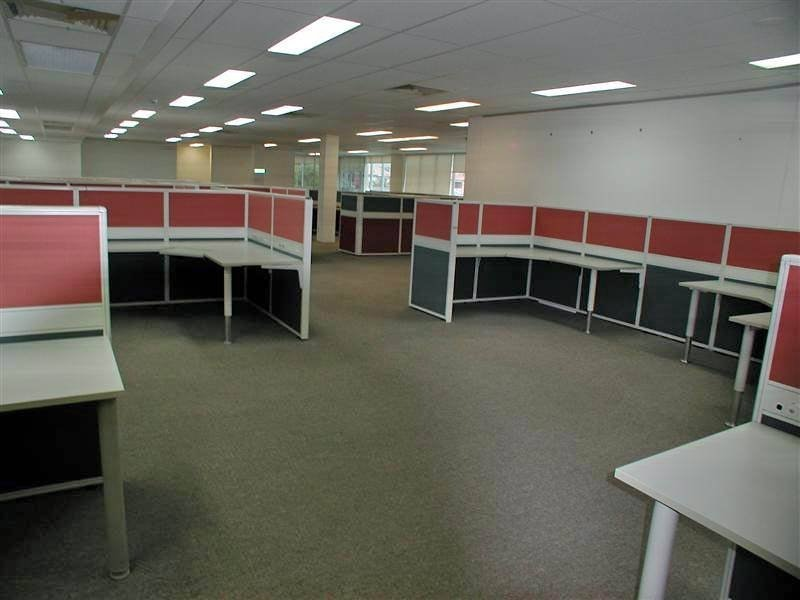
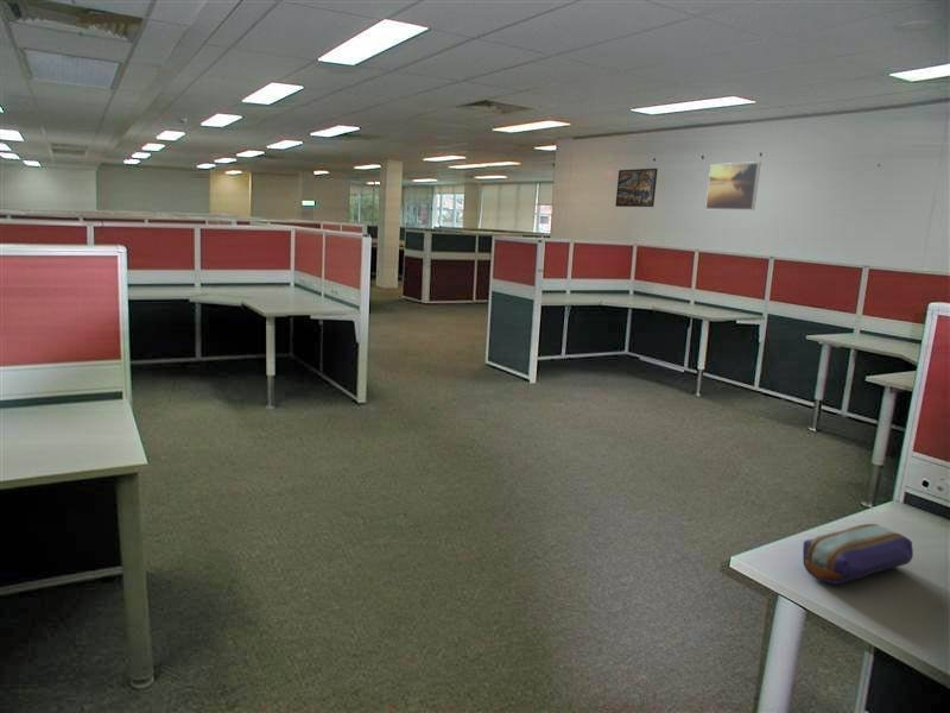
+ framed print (635, 188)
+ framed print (732, 187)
+ pencil case (859, 553)
